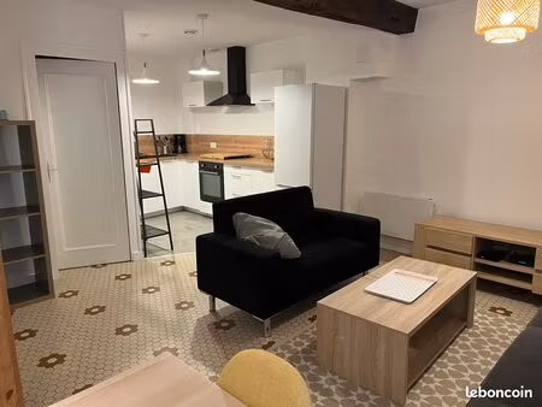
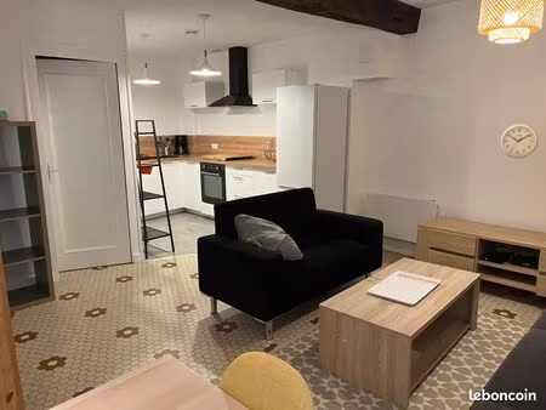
+ wall clock (518, 141)
